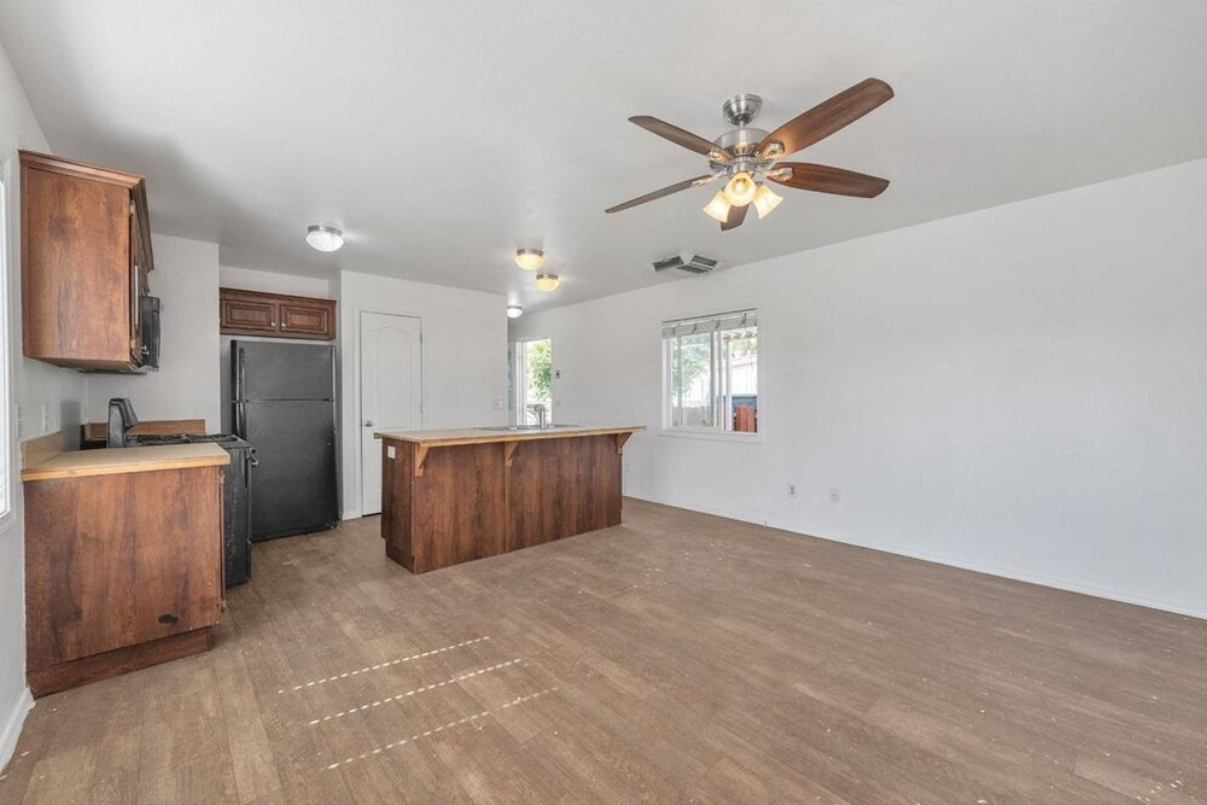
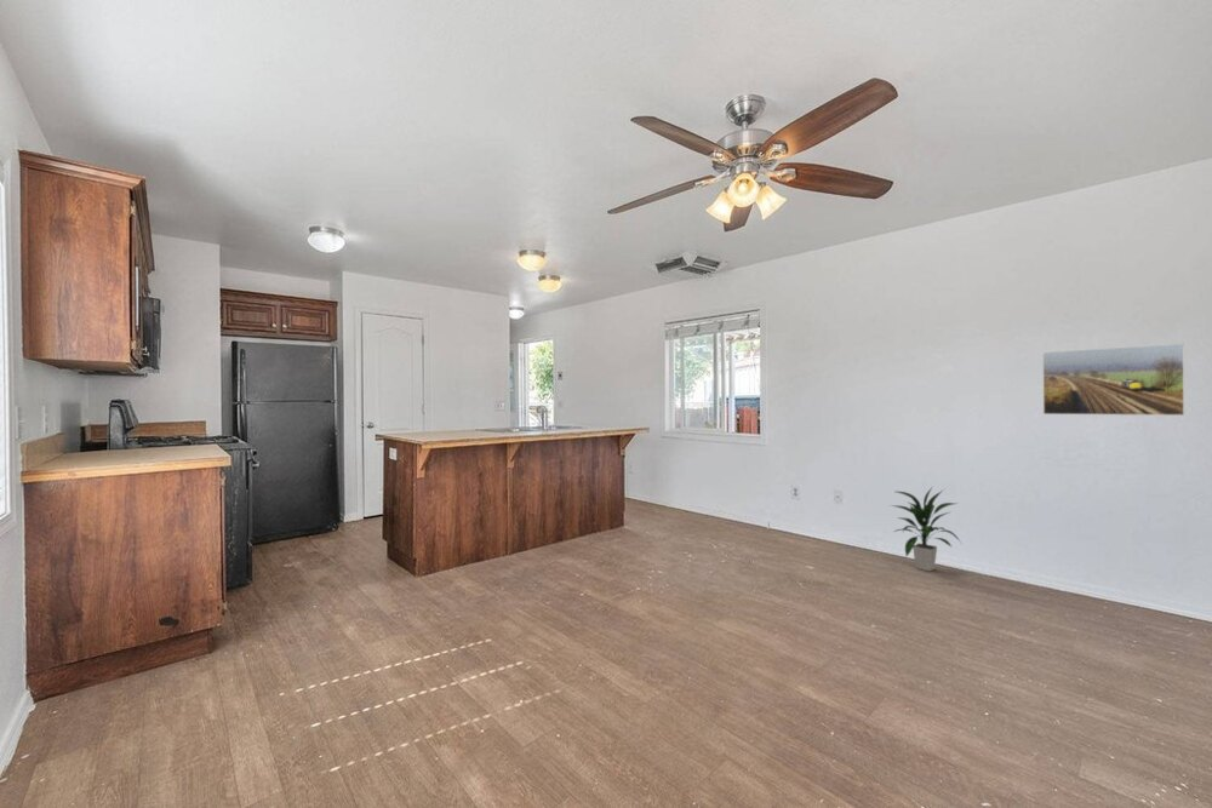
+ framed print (1108, 380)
+ indoor plant (921, 527)
